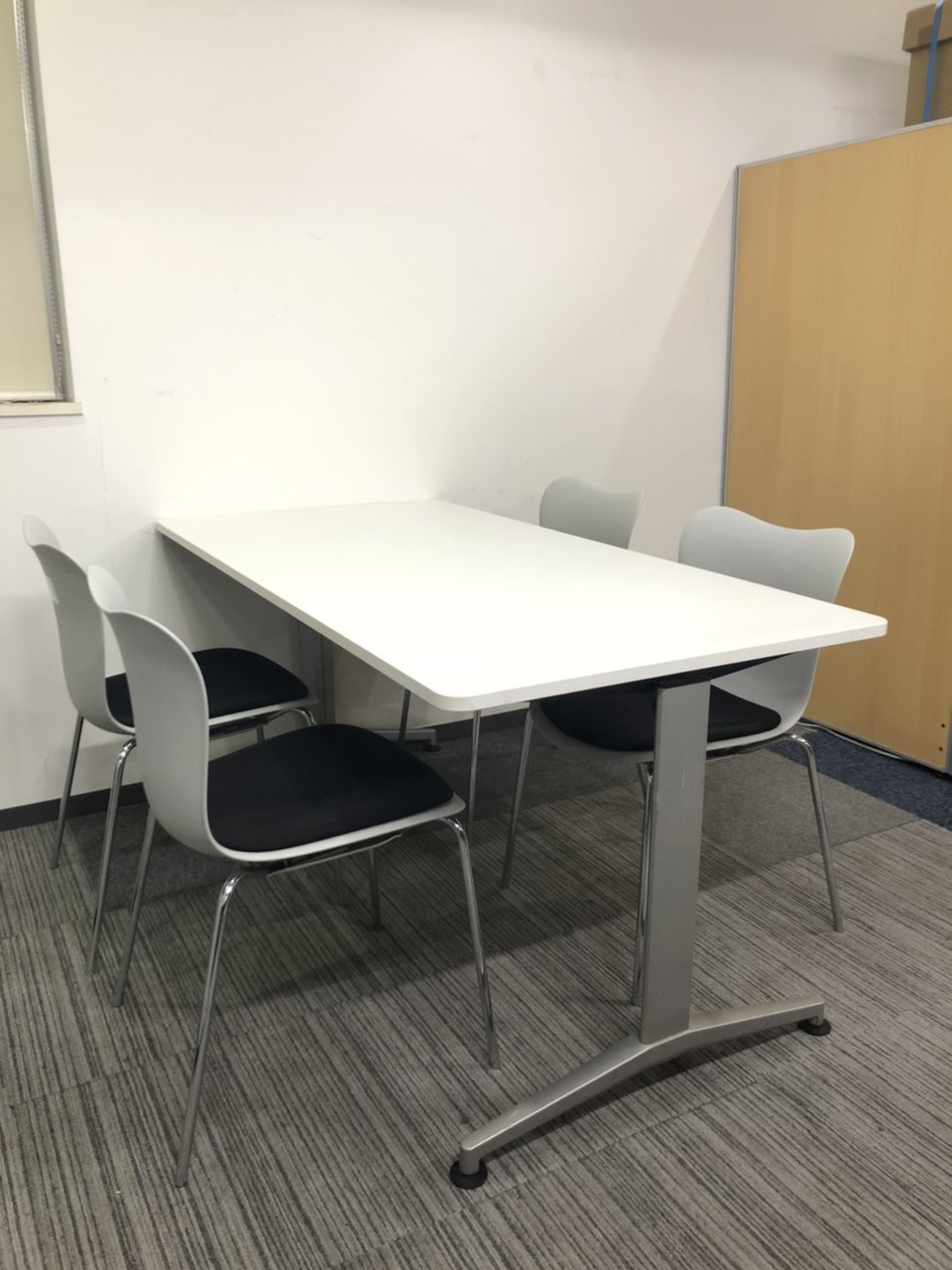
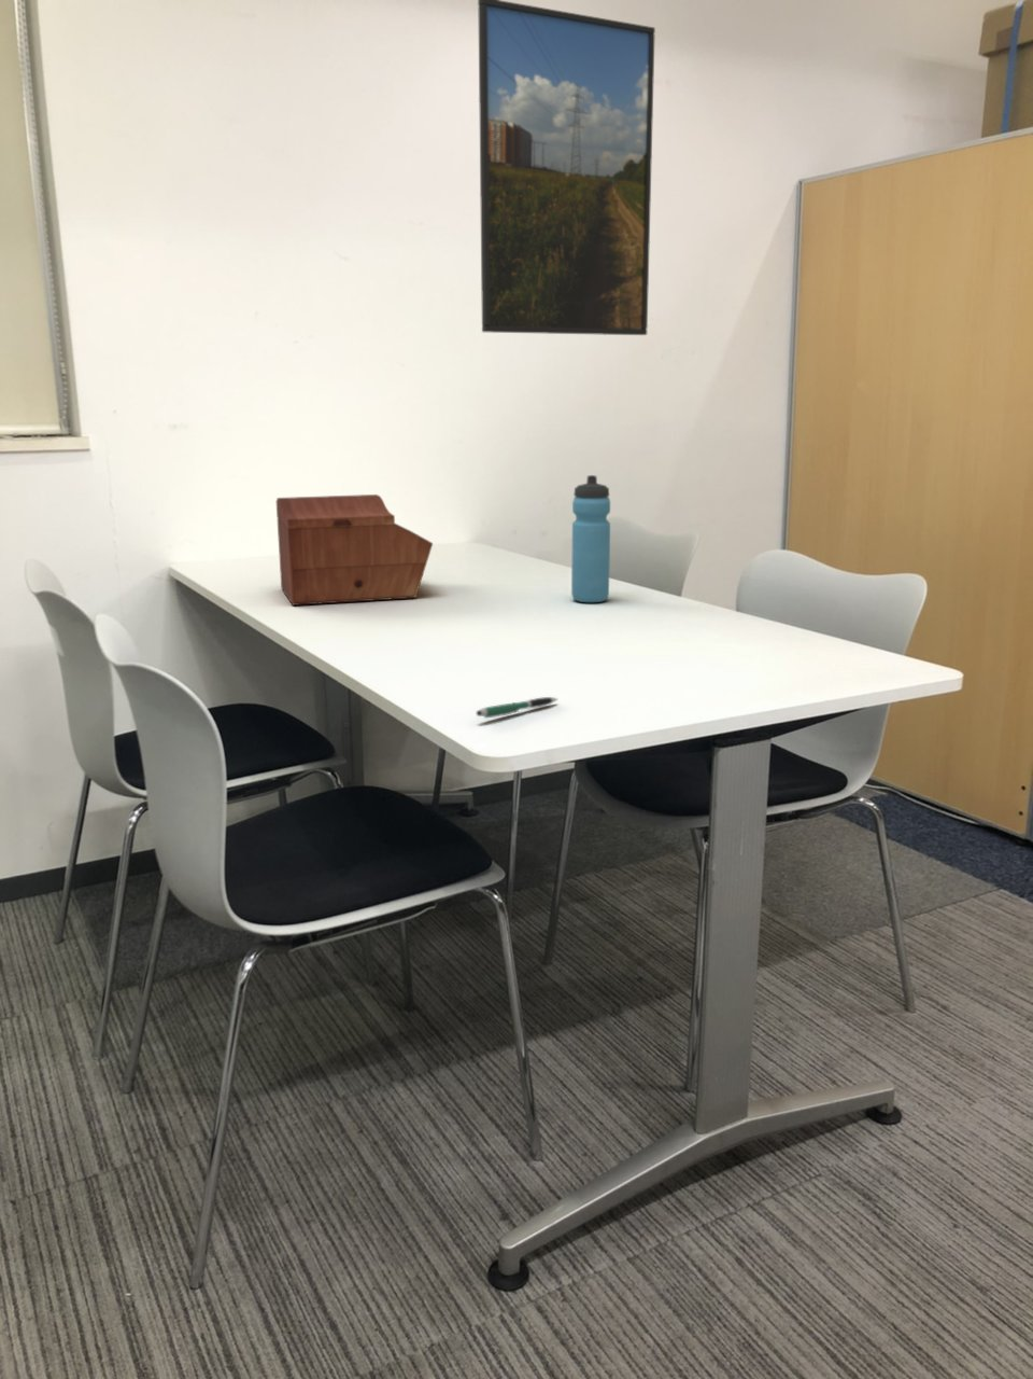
+ sewing box (354, 546)
+ pen (518, 706)
+ water bottle (590, 537)
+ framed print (569, 179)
